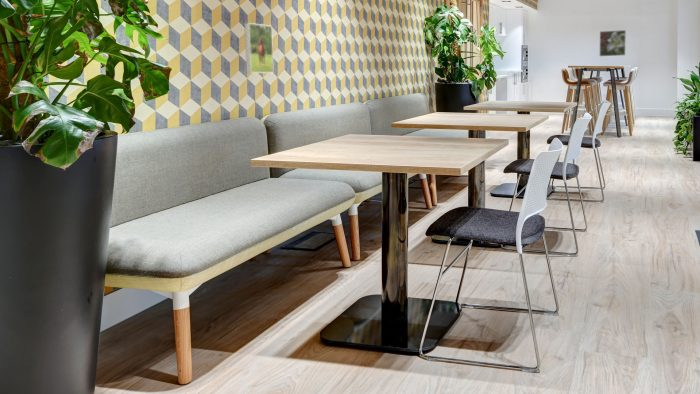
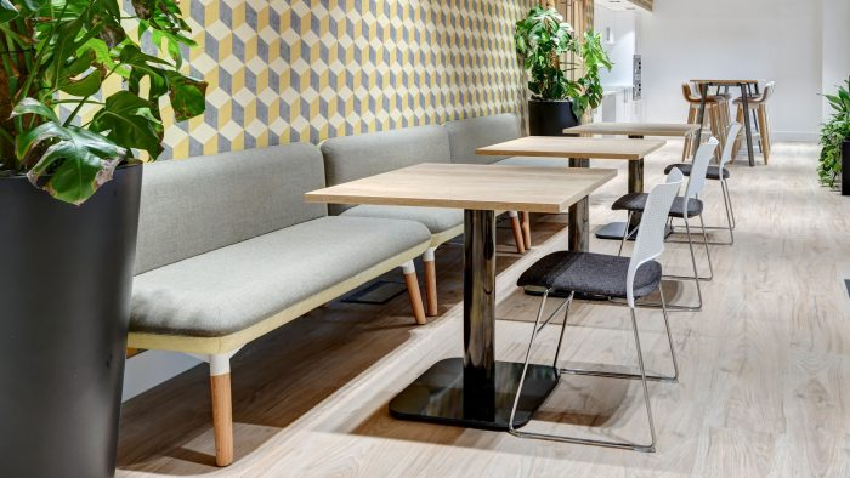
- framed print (259, 48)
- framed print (612, 43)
